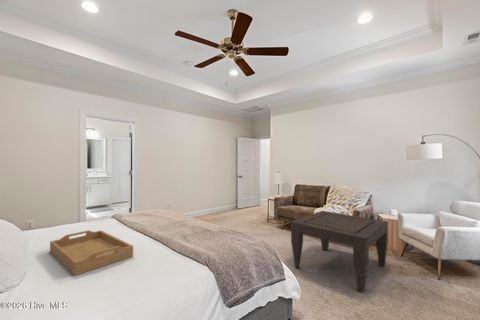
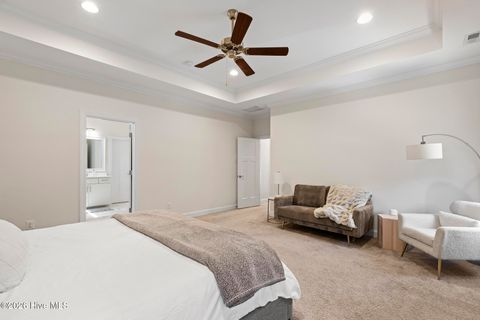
- coffee table (339, 242)
- serving tray (90, 247)
